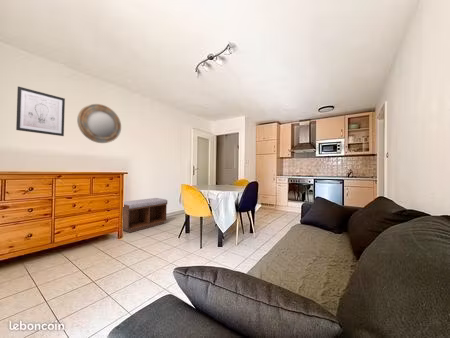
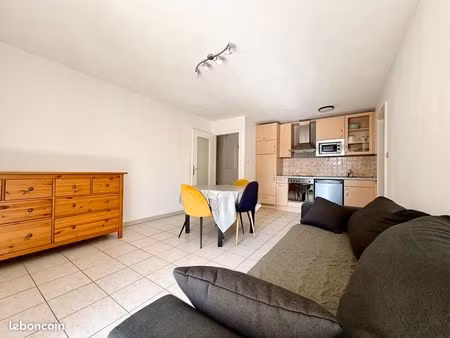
- bench (143, 213)
- wall art (42, 113)
- home mirror (101, 123)
